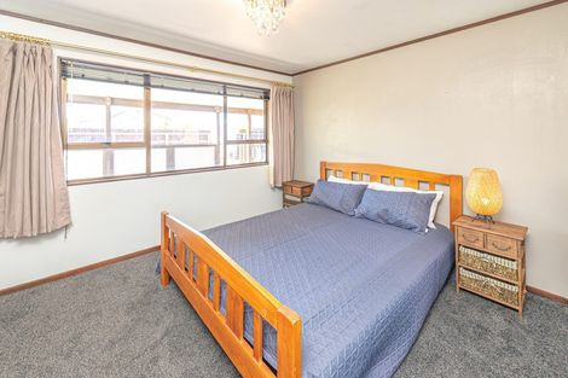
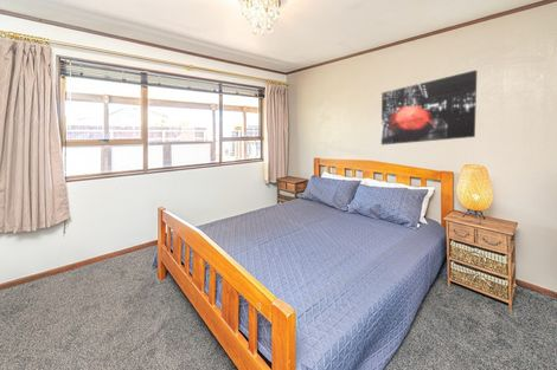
+ wall art (423, 112)
